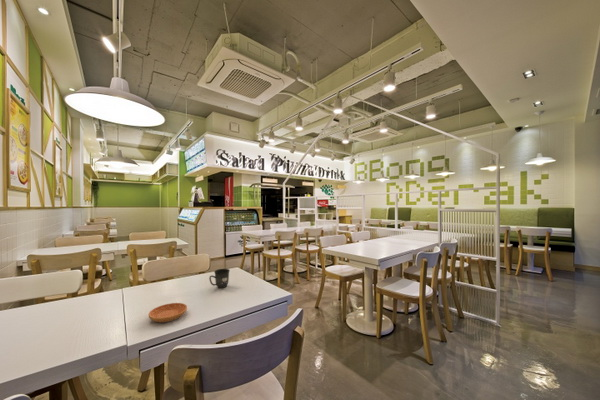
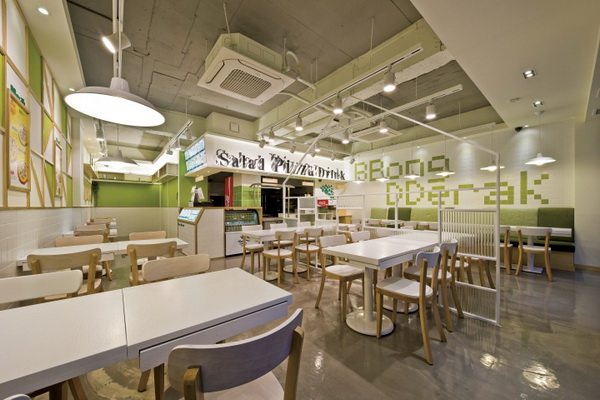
- saucer (168, 312)
- mug (219, 279)
